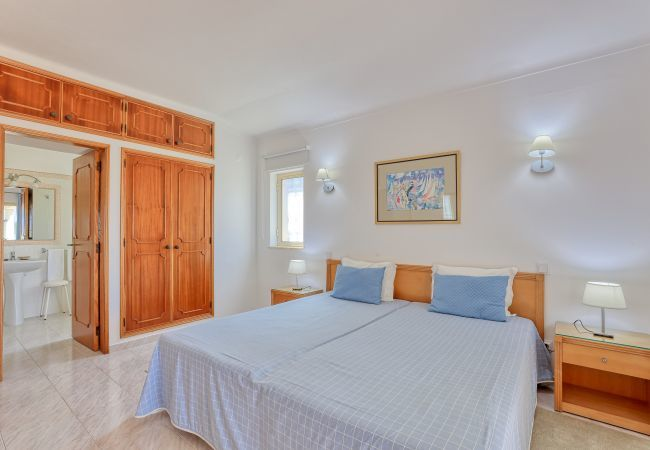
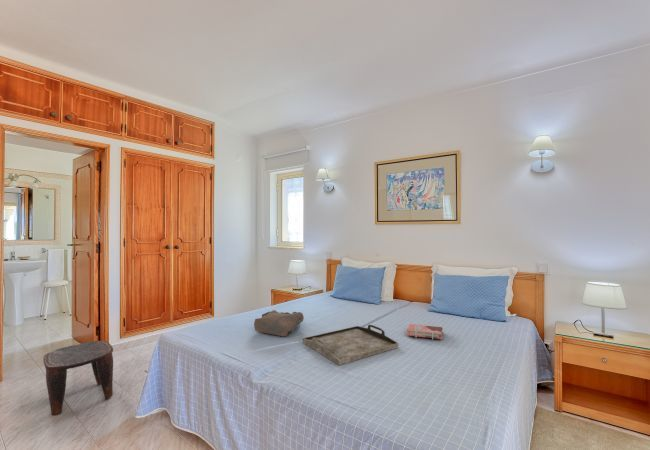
+ phonebook (425, 330)
+ stool (79, 366)
+ serving tray (349, 338)
+ tote bag (281, 319)
